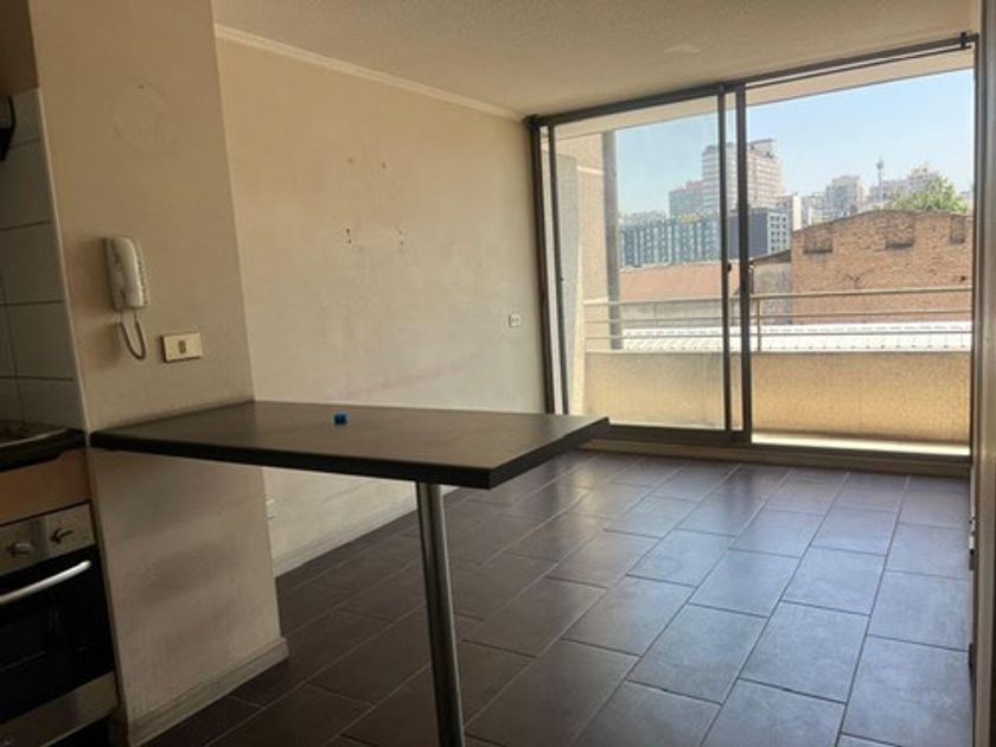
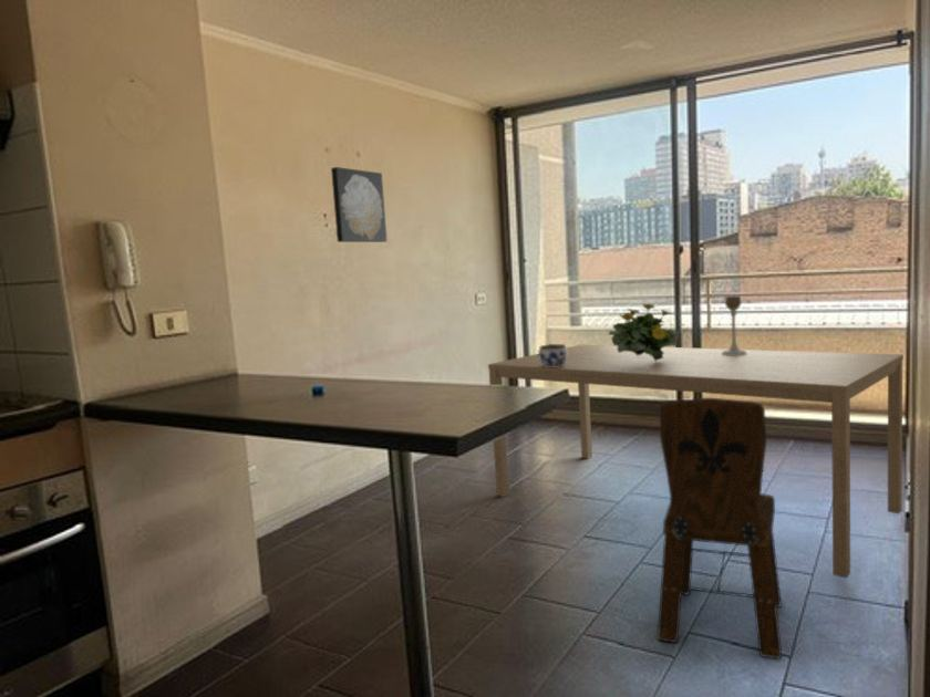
+ chair (717, 507)
+ jar (552, 354)
+ wall art (360, 206)
+ dining table (680, 391)
+ candle holder (733, 324)
+ flowering plant (641, 331)
